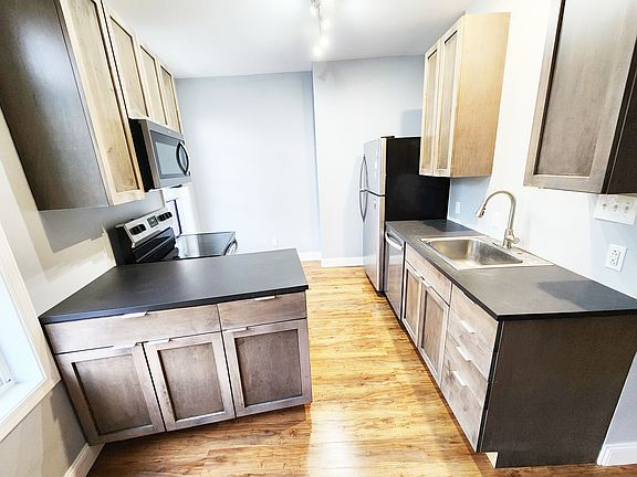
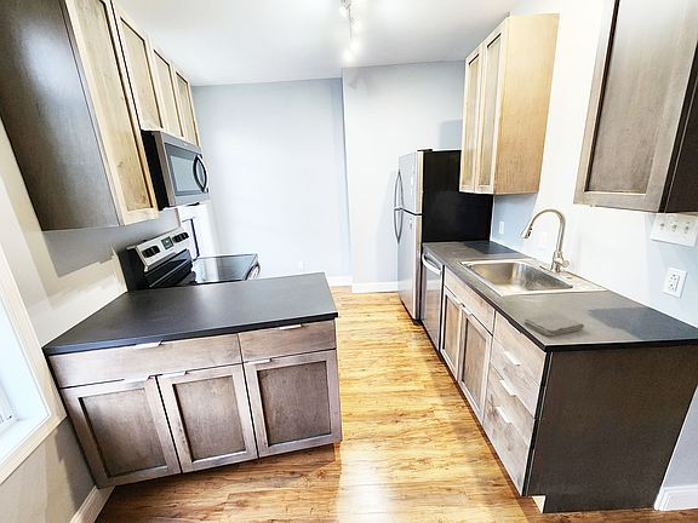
+ washcloth (551, 323)
